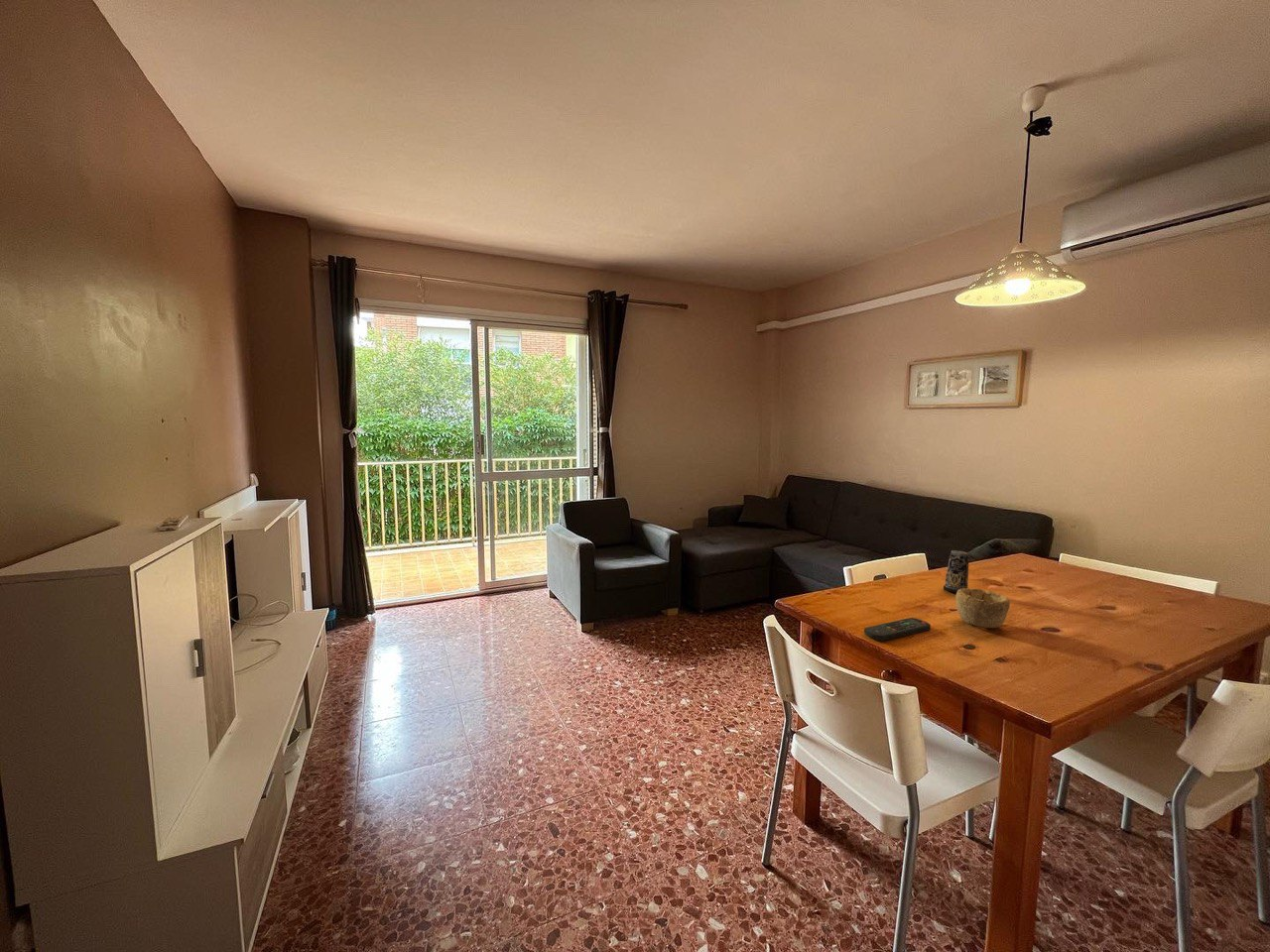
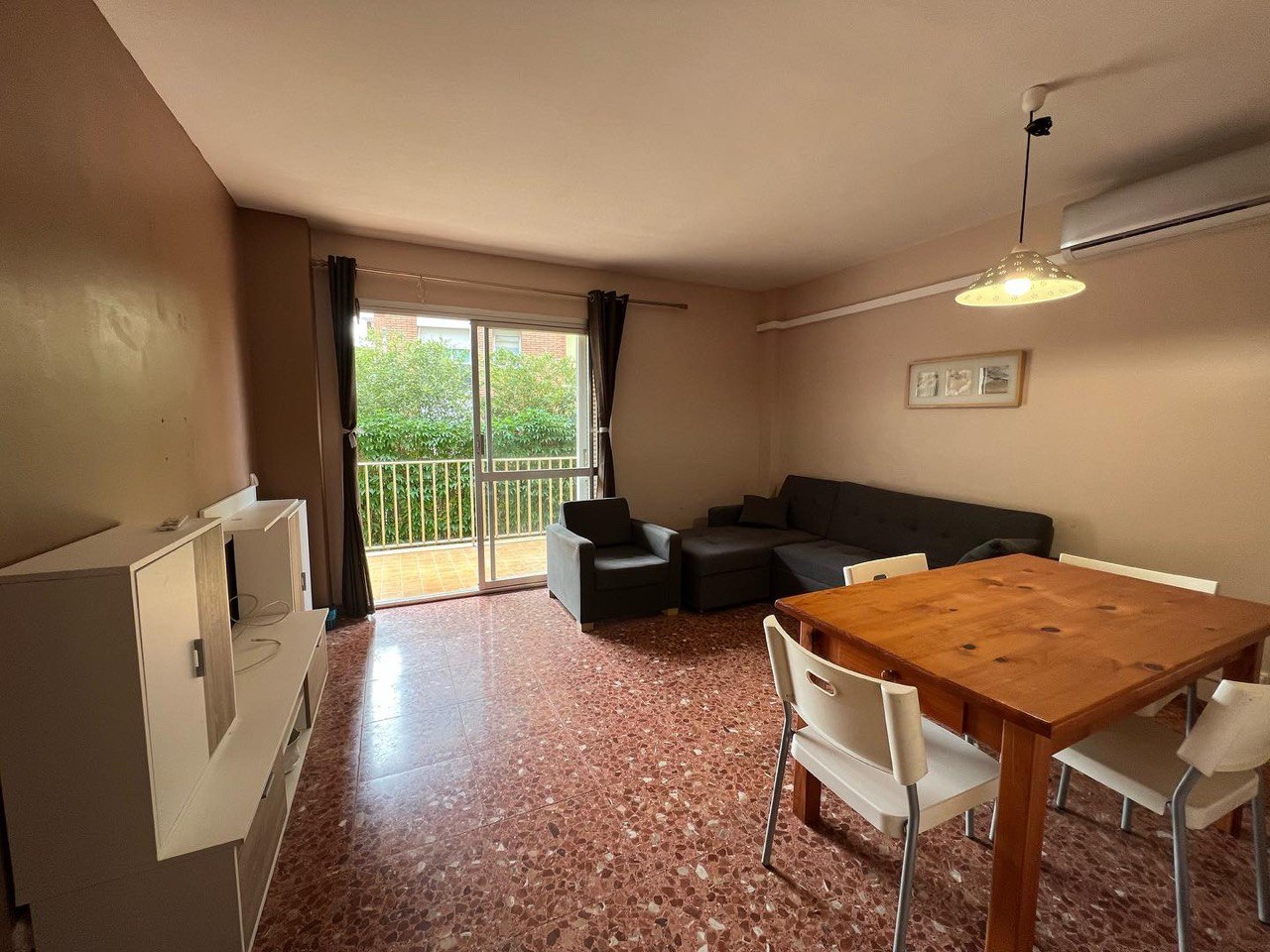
- bowl (981, 609)
- candle (956, 571)
- remote control (897, 628)
